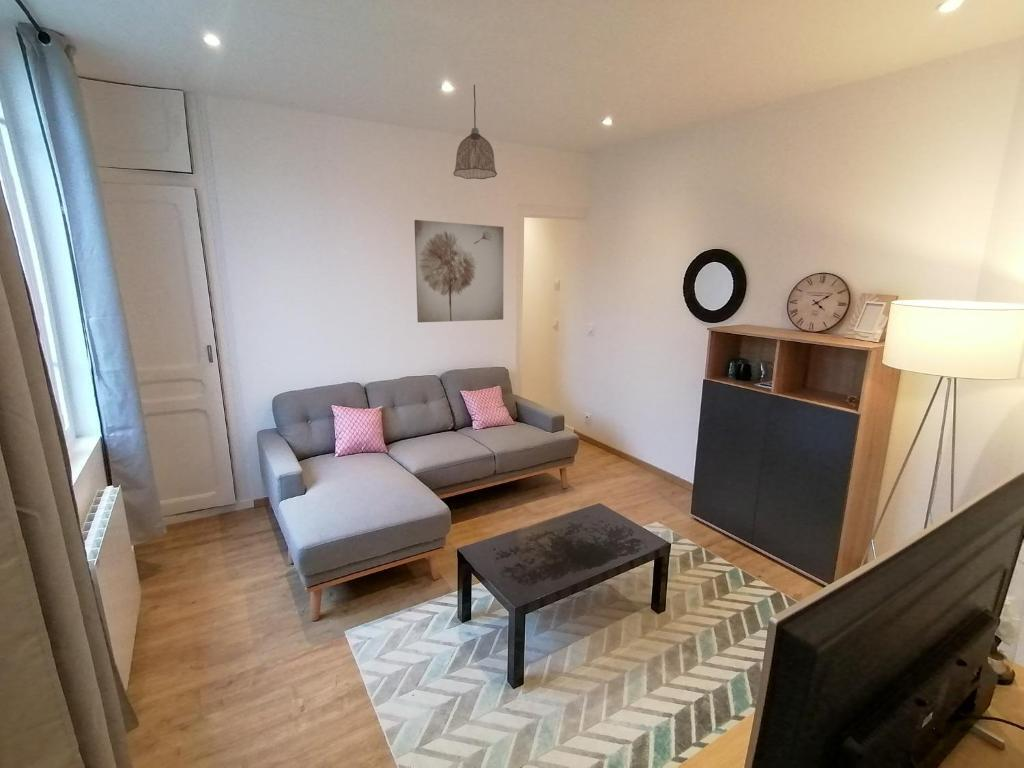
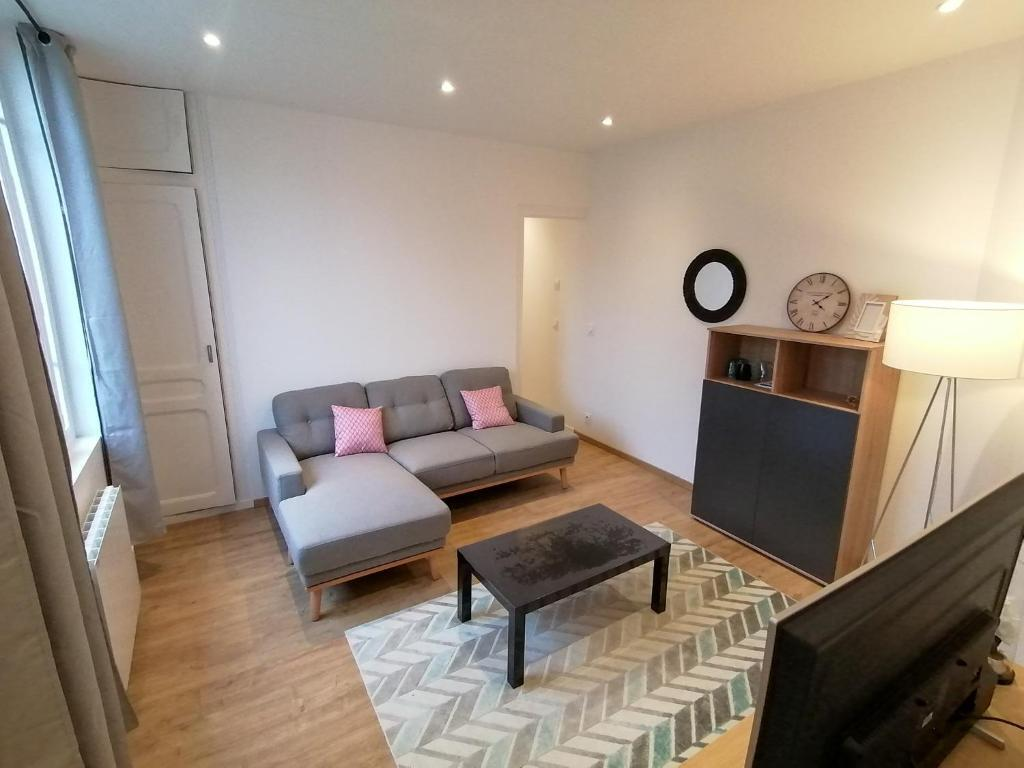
- pendant lamp (474, 130)
- wall art (461, 273)
